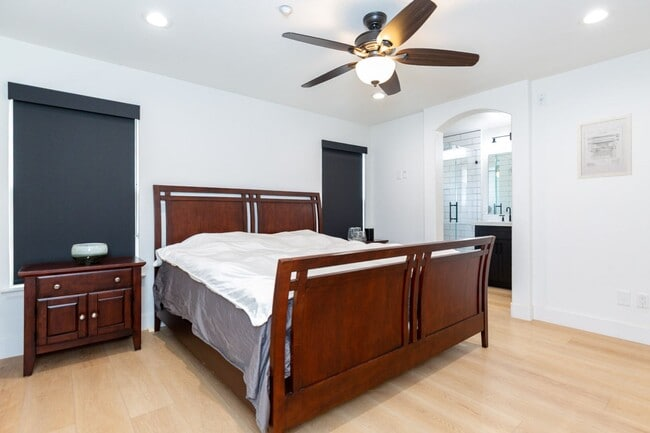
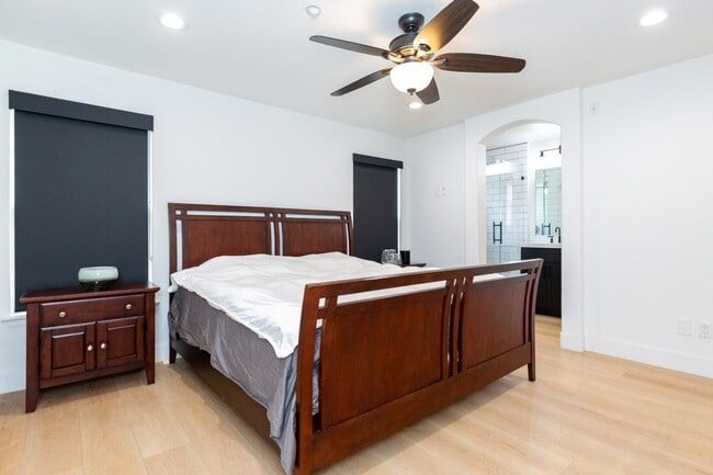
- wall art (603, 147)
